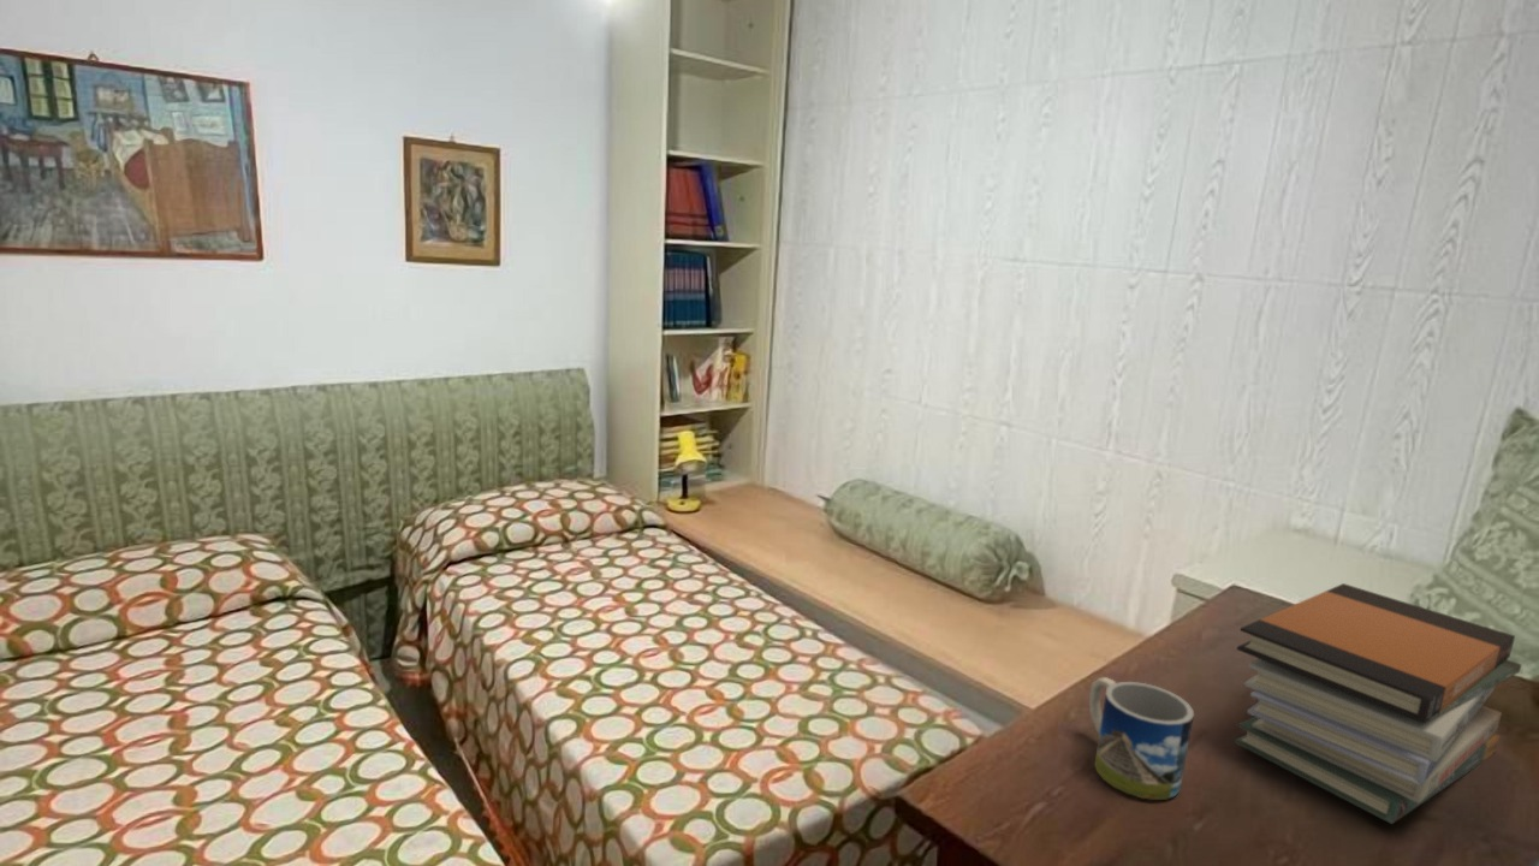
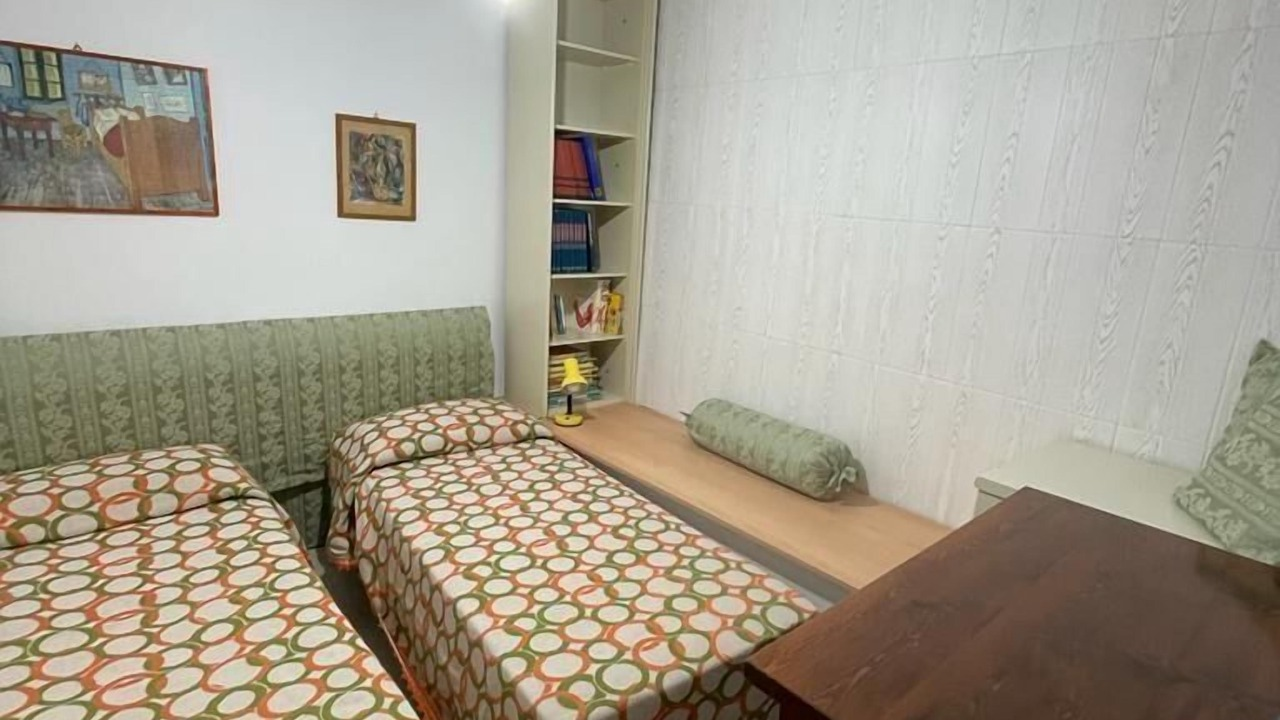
- book stack (1371, 692)
- mug (1130, 729)
